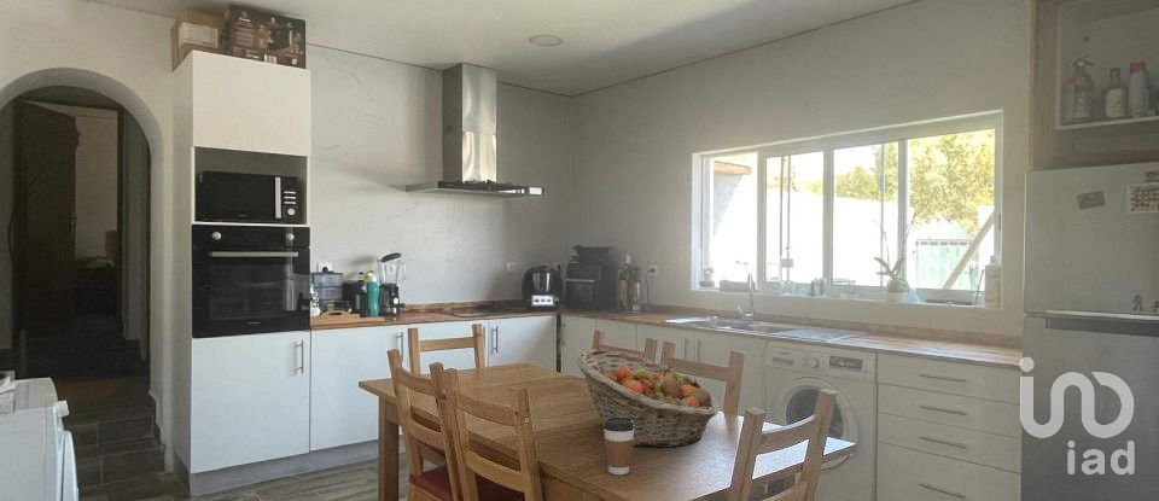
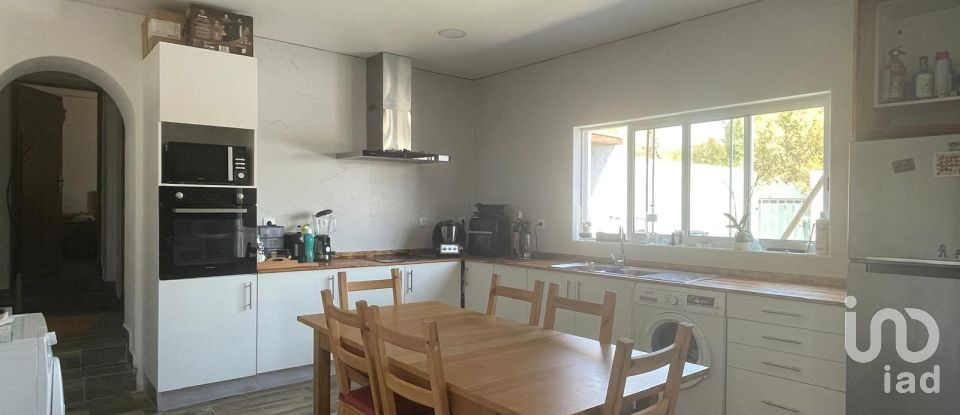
- fruit basket (646, 392)
- coffee cup (618, 445)
